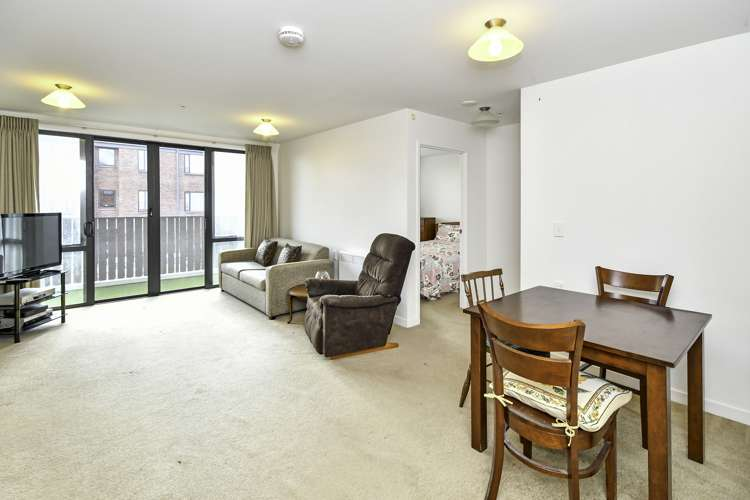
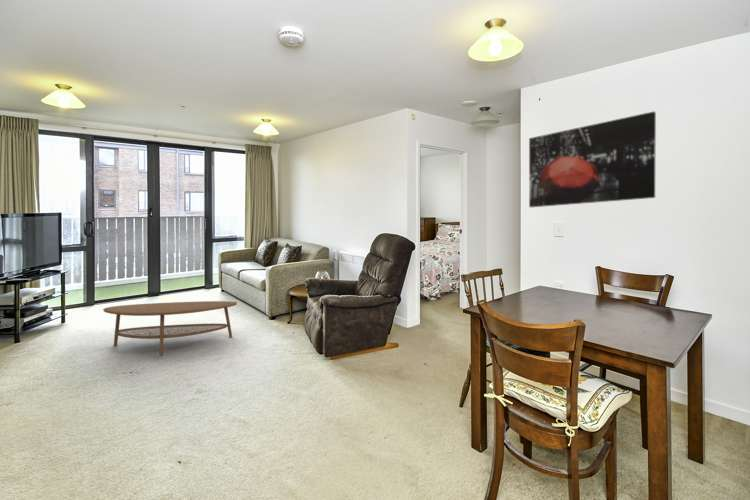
+ coffee table (170, 326)
+ wall art (585, 164)
